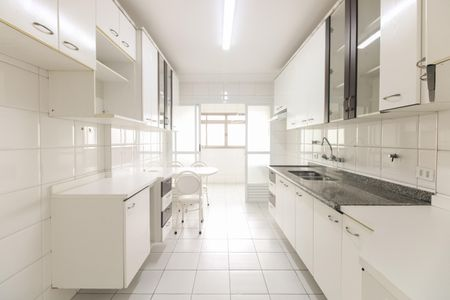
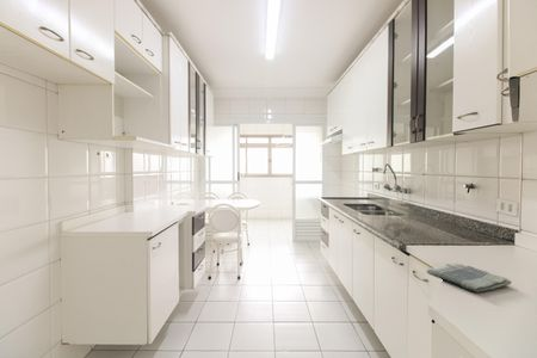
+ dish towel (467, 274)
